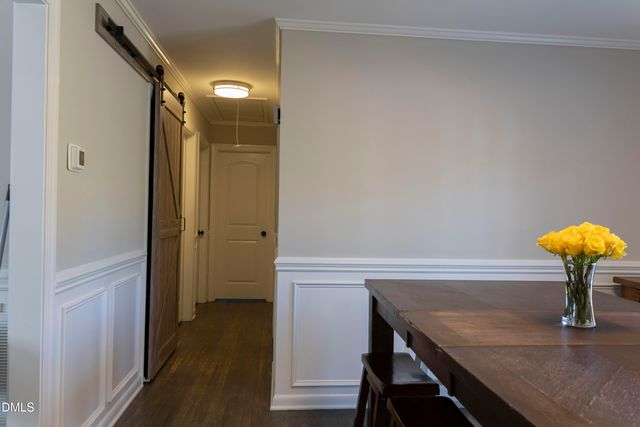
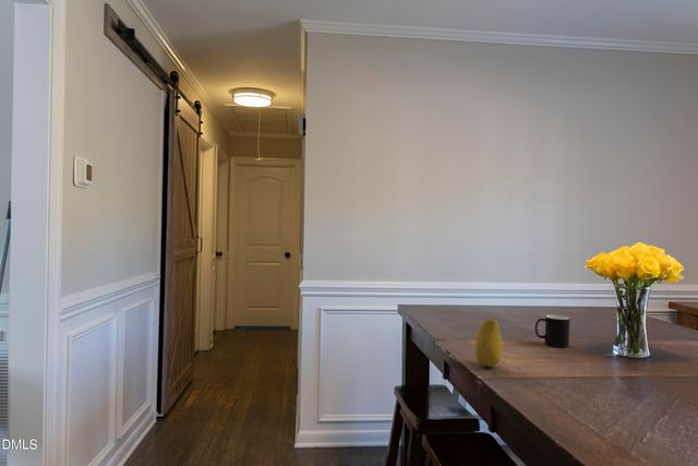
+ fruit (489, 342)
+ cup (551, 330)
